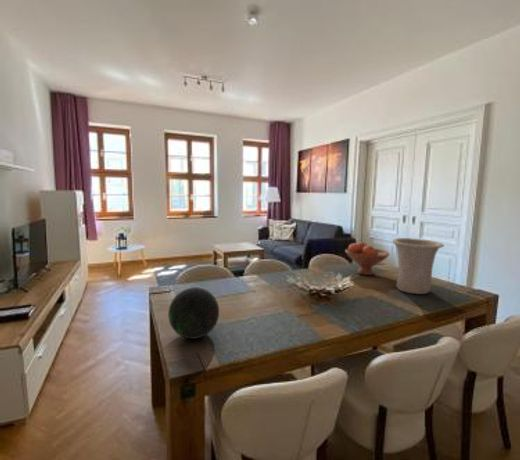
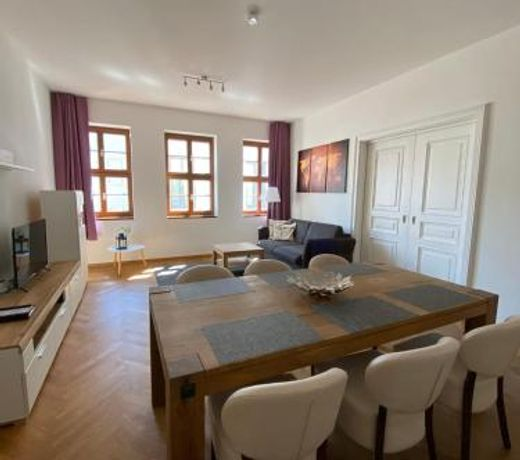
- vase (415, 265)
- fruit bowl (366, 258)
- decorative orb (194, 312)
